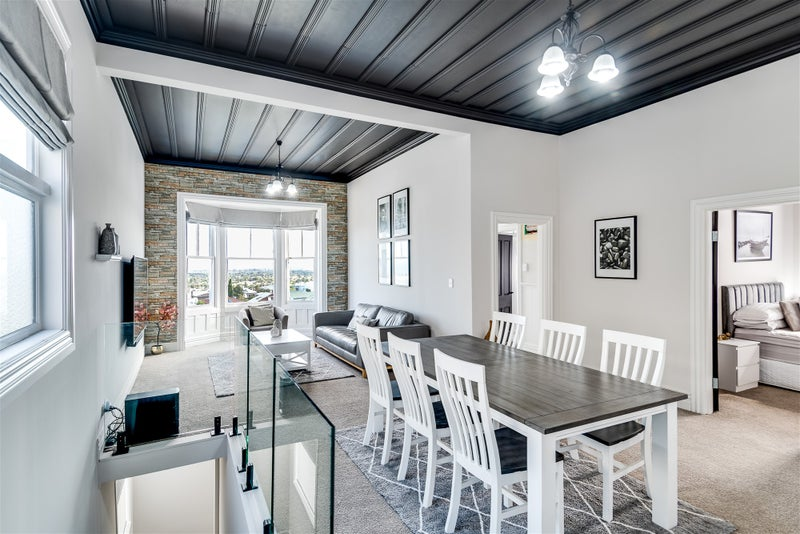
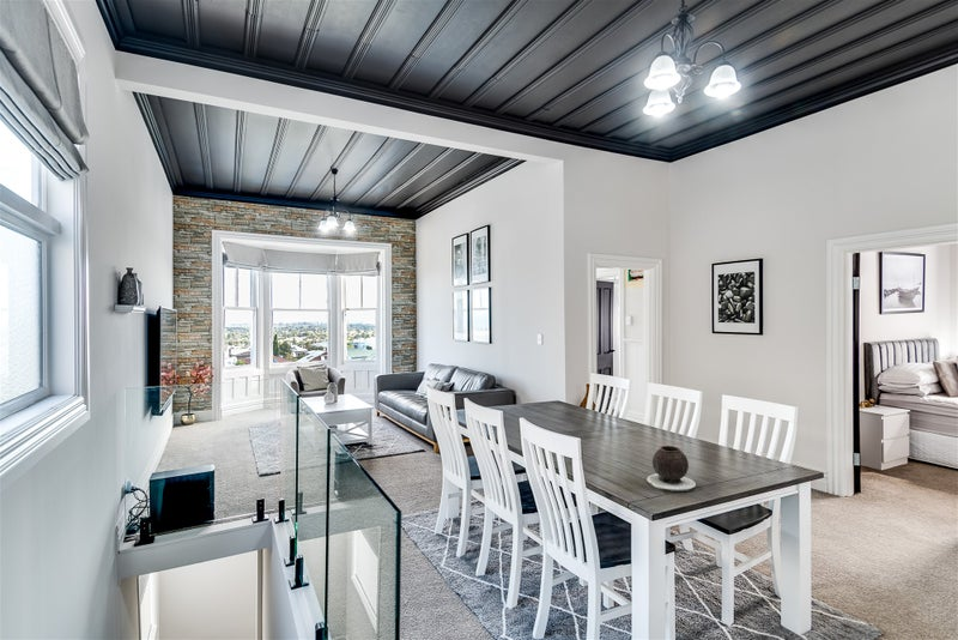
+ vase (671, 465)
